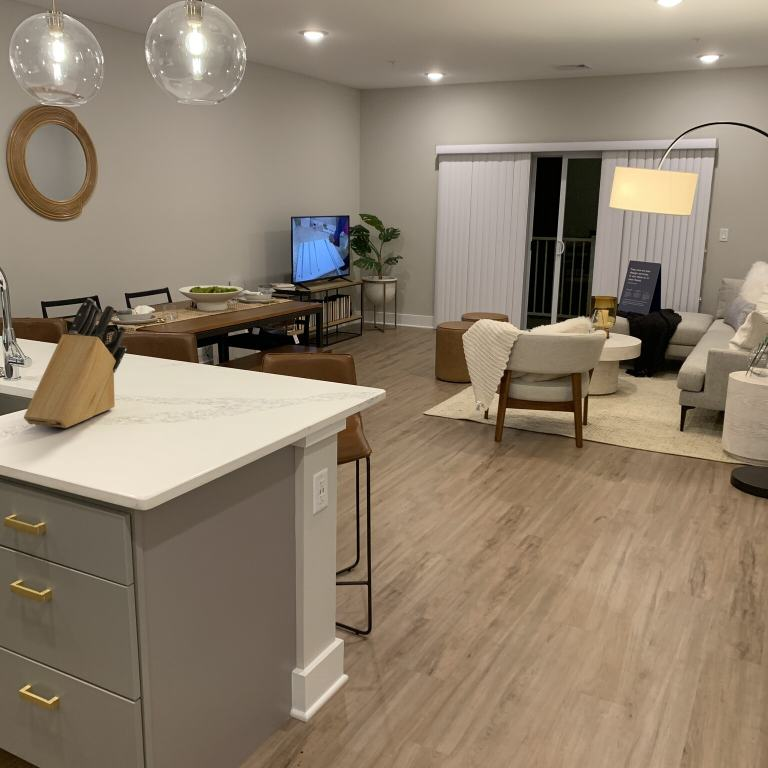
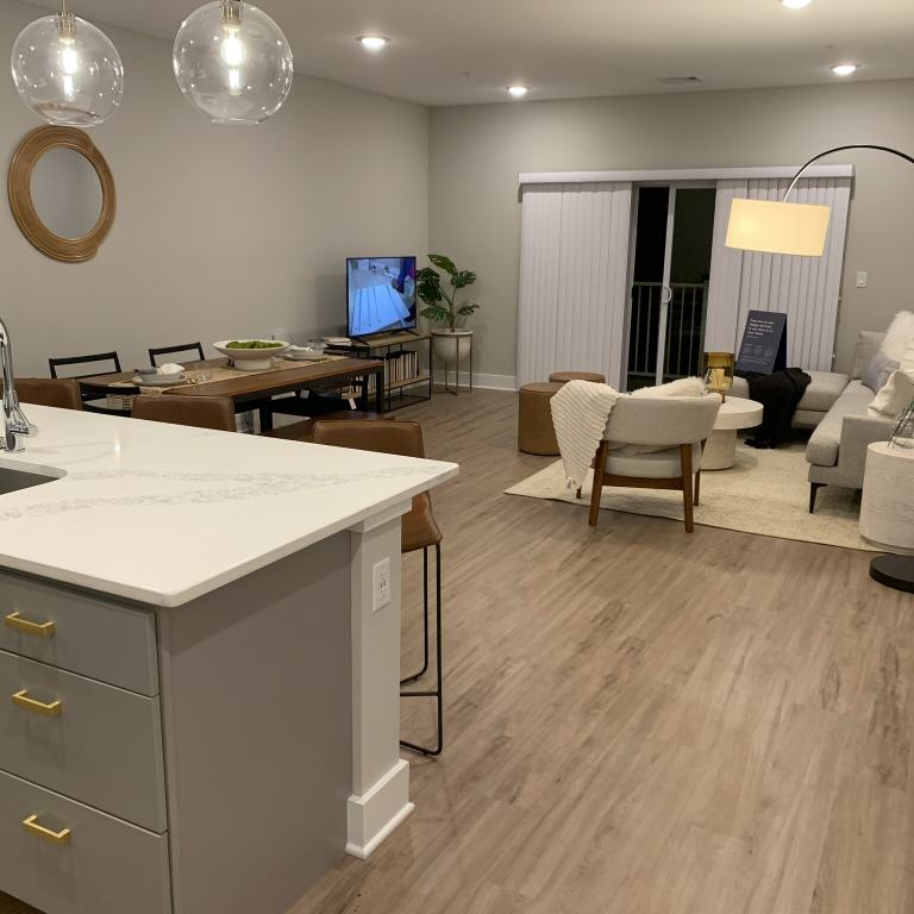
- knife block (78, 359)
